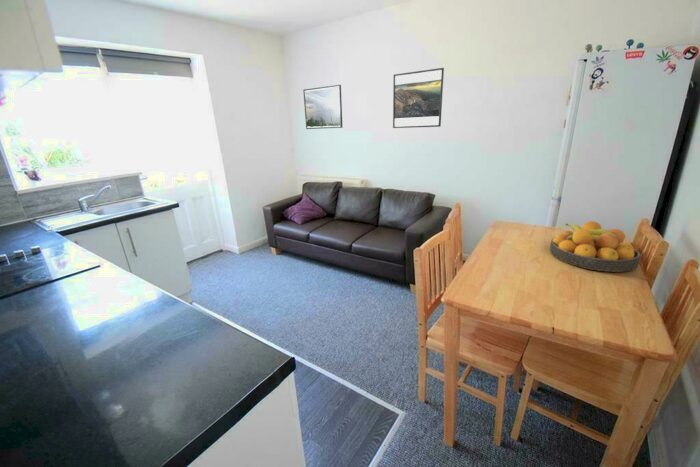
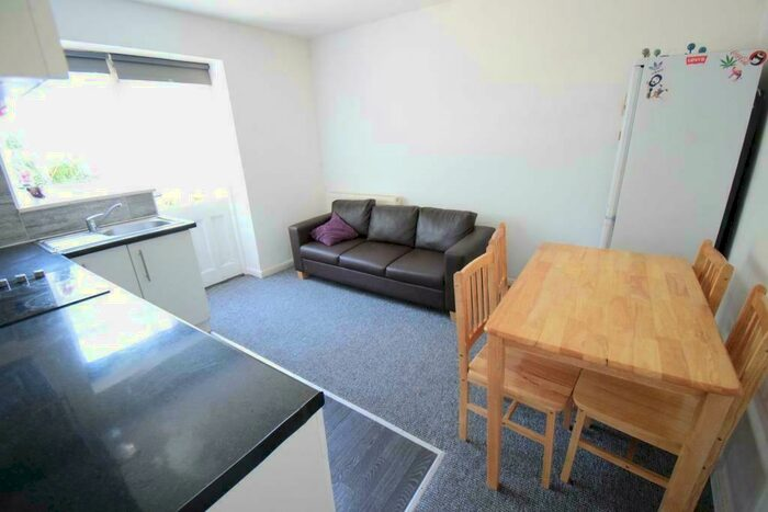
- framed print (416, 100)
- fruit bowl (594, 241)
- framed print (322, 108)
